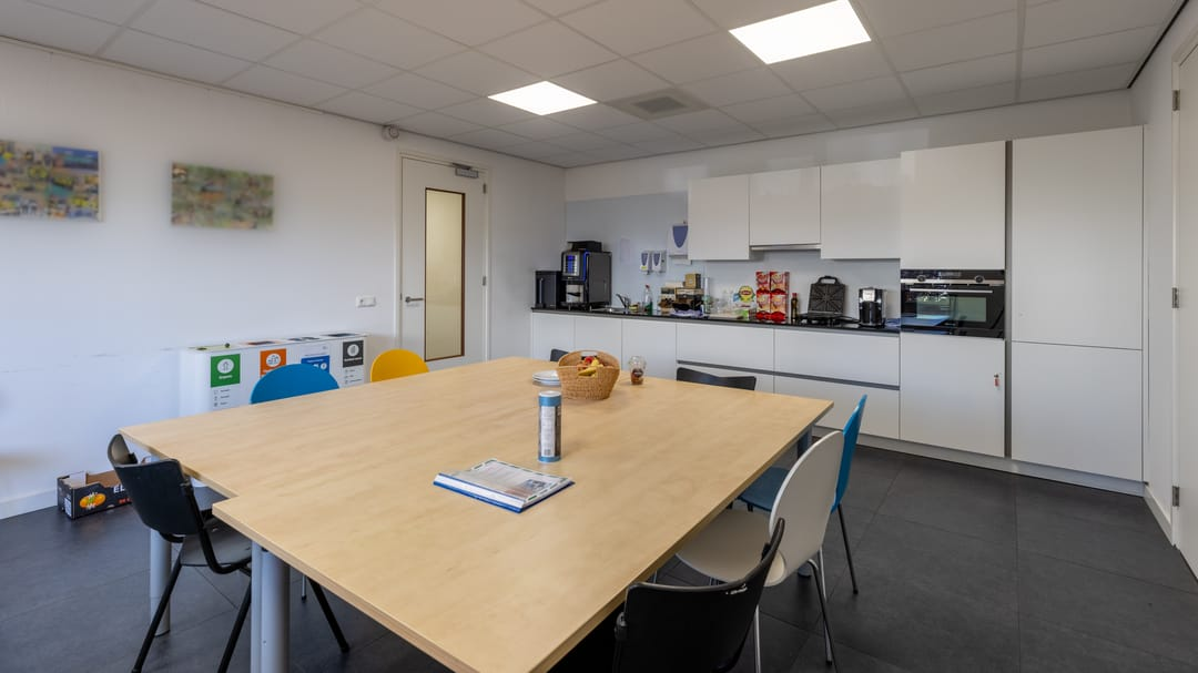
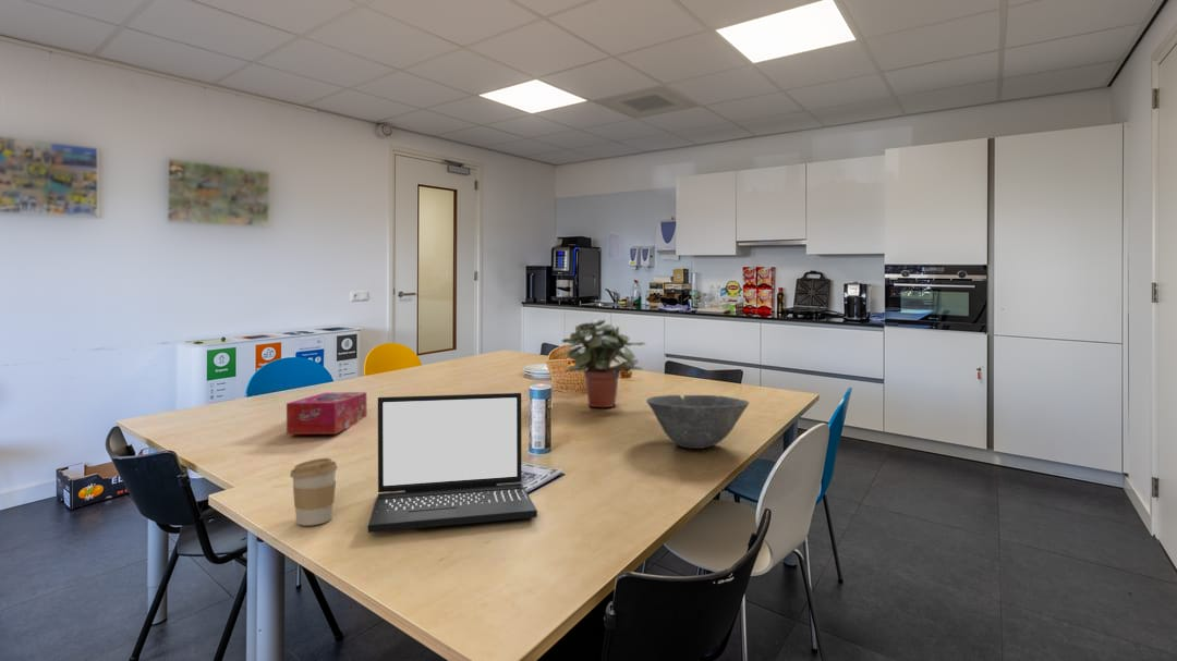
+ bowl (696, 423)
+ laptop (453, 454)
+ coffee cup (314, 490)
+ tissue box (329, 412)
+ potted plant (603, 362)
